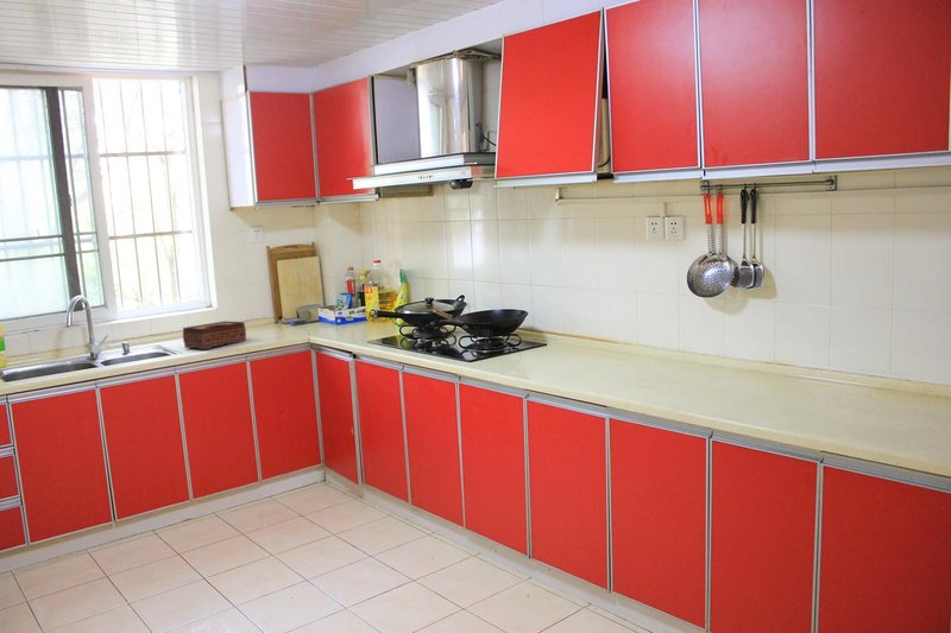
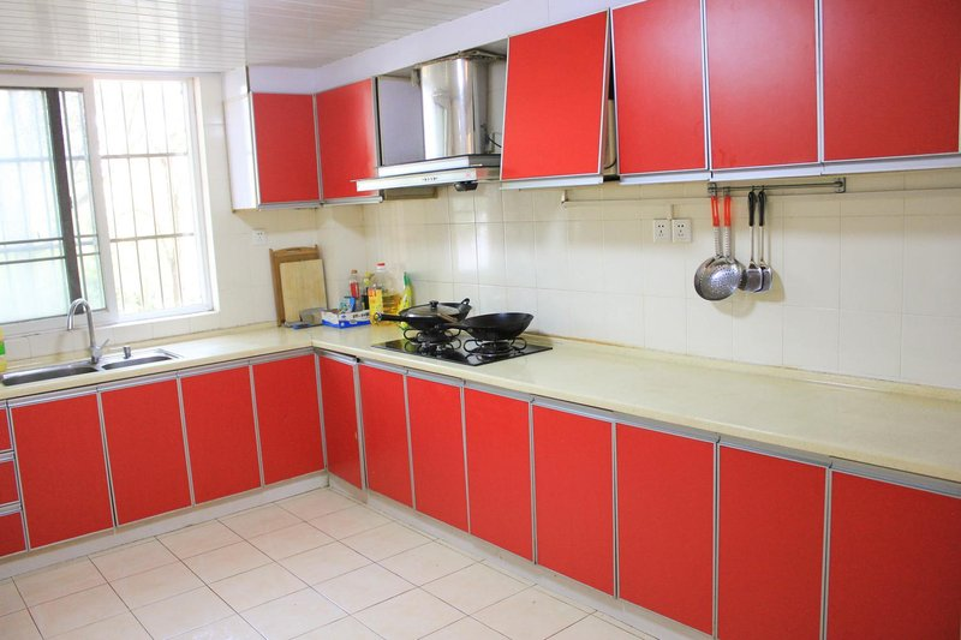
- tissue box (214, 334)
